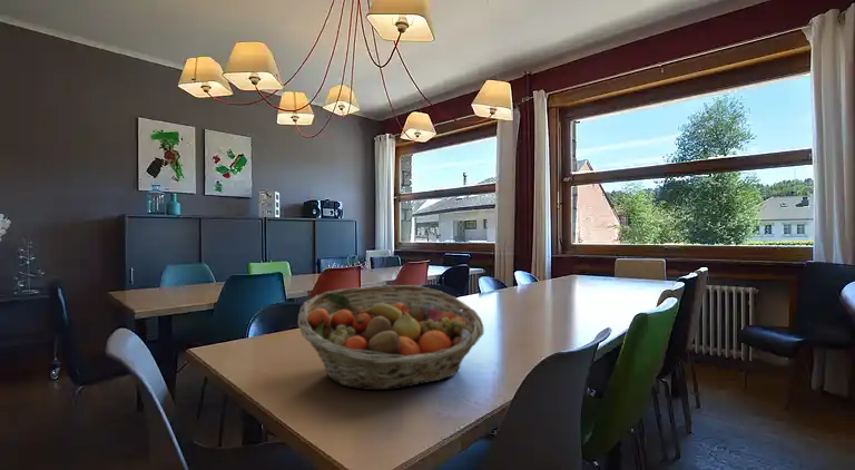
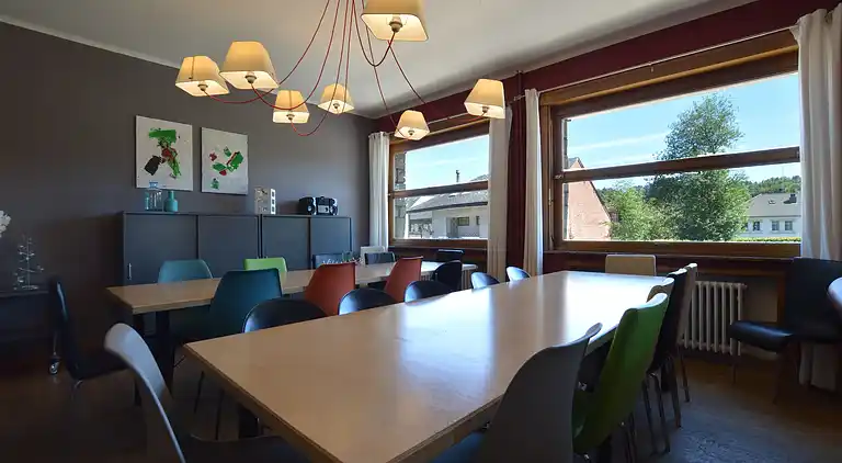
- fruit basket (393, 330)
